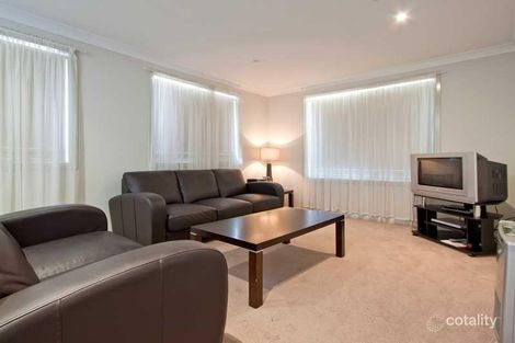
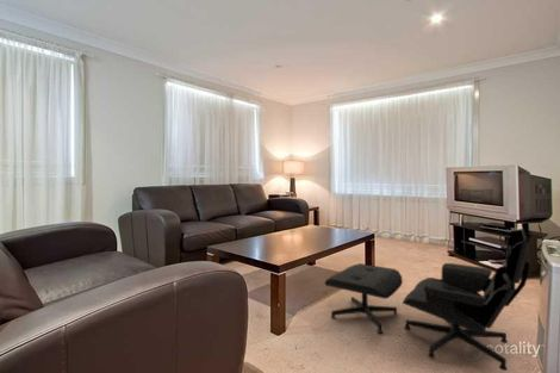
+ lounge chair (419, 281)
